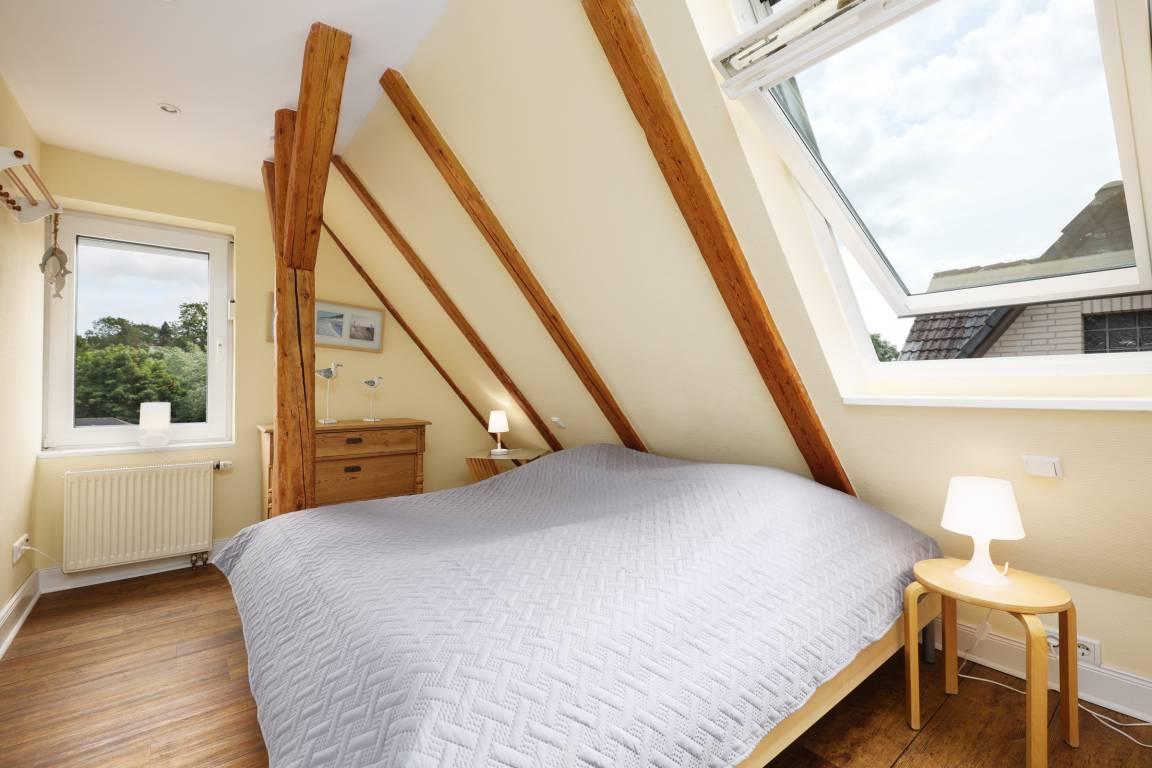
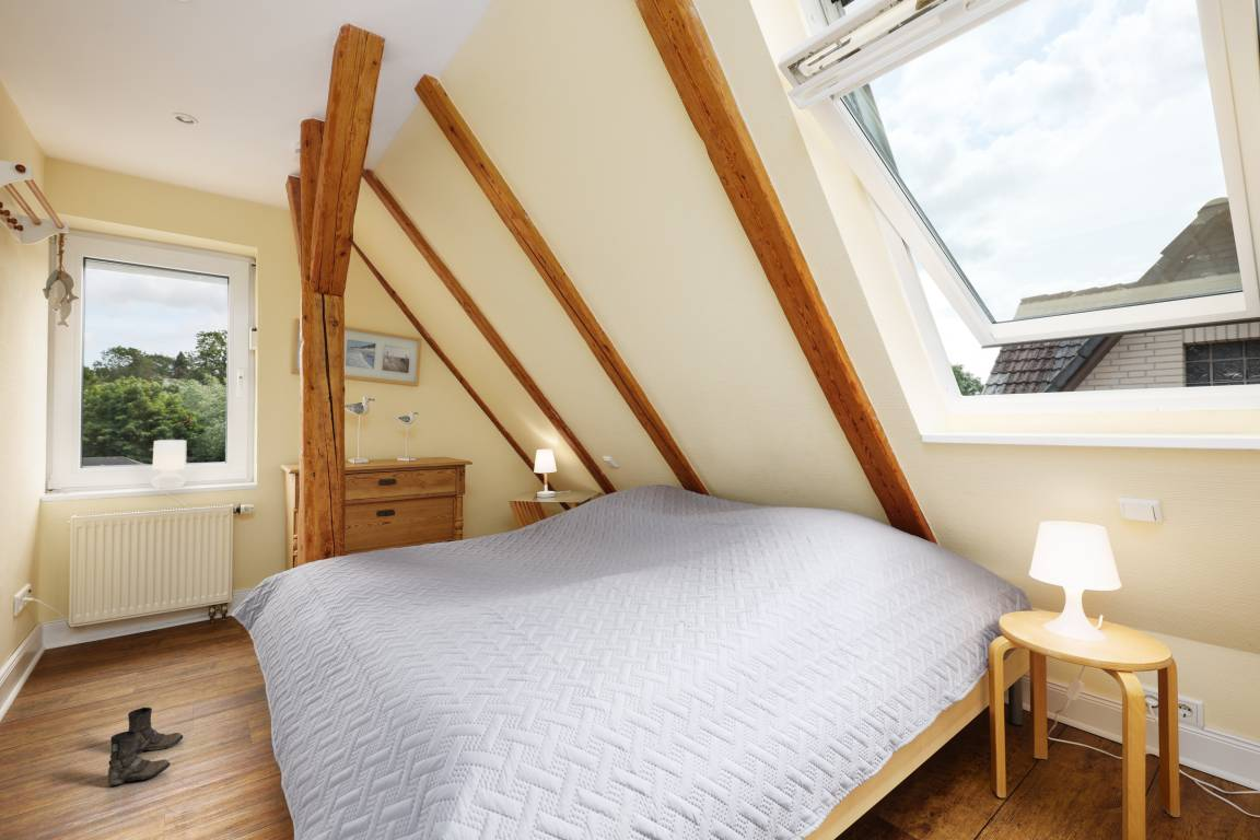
+ boots (148, 740)
